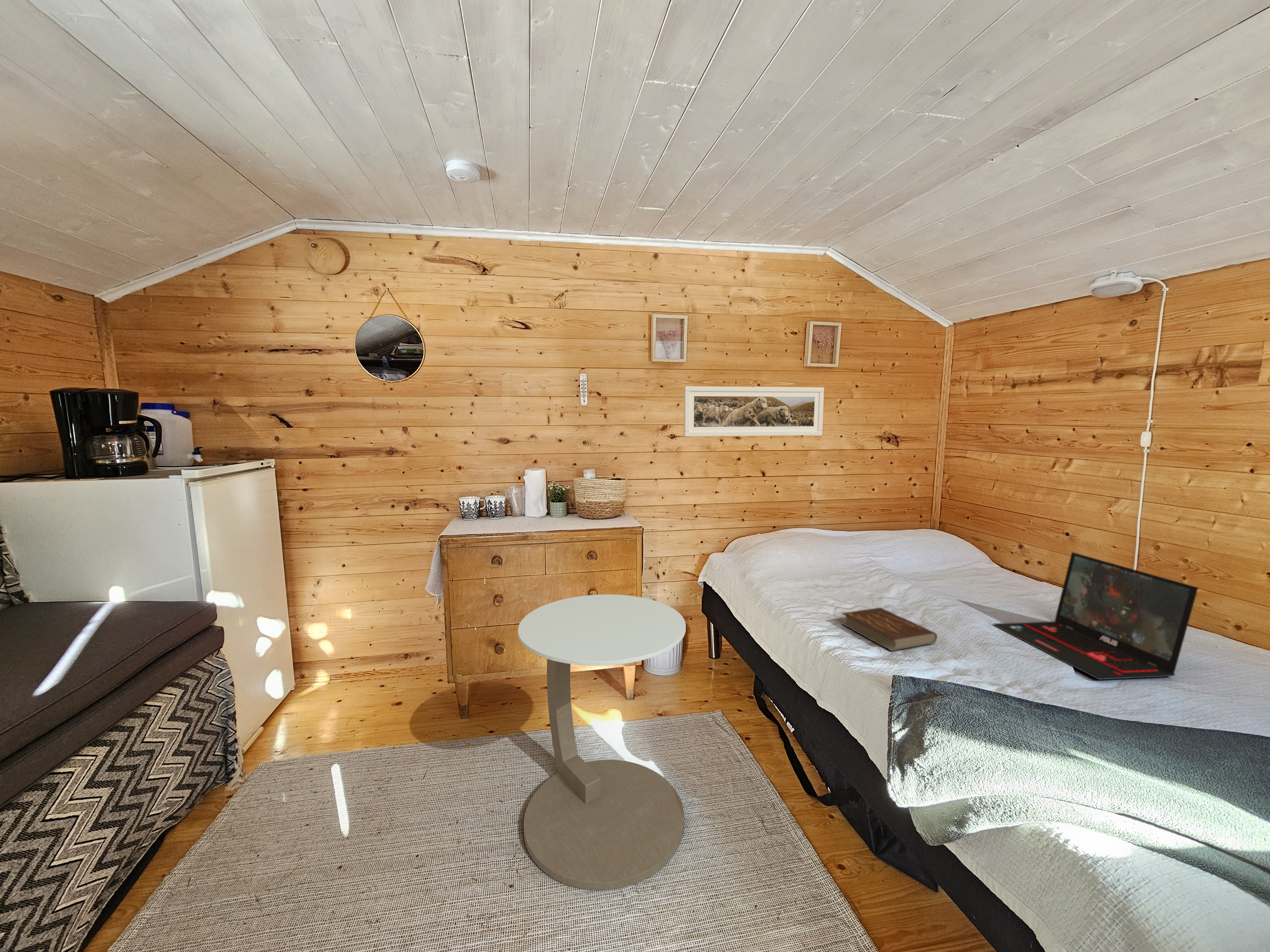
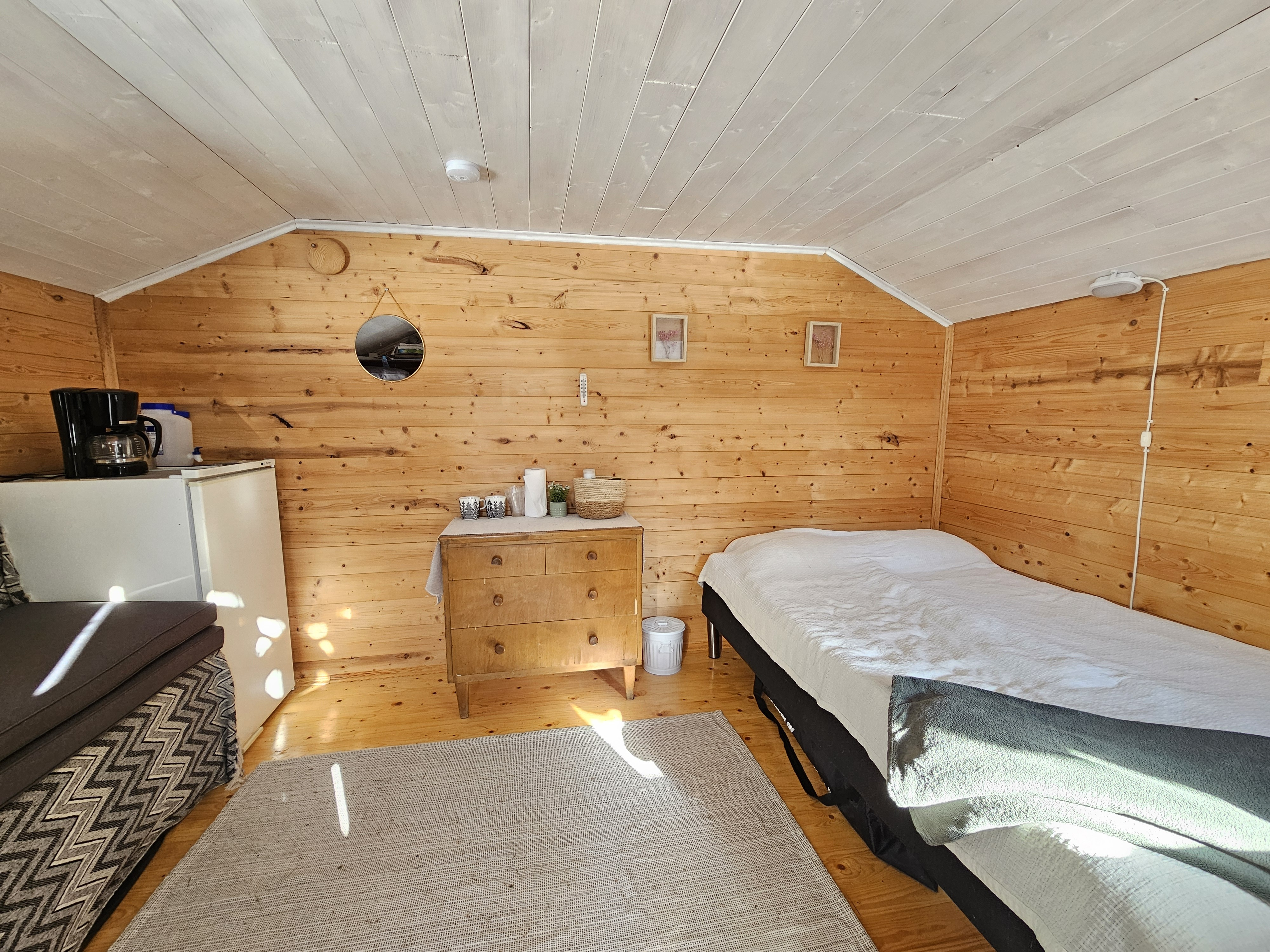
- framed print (755, 412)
- side table (572, 720)
- laptop (1084, 610)
- book (887, 627)
